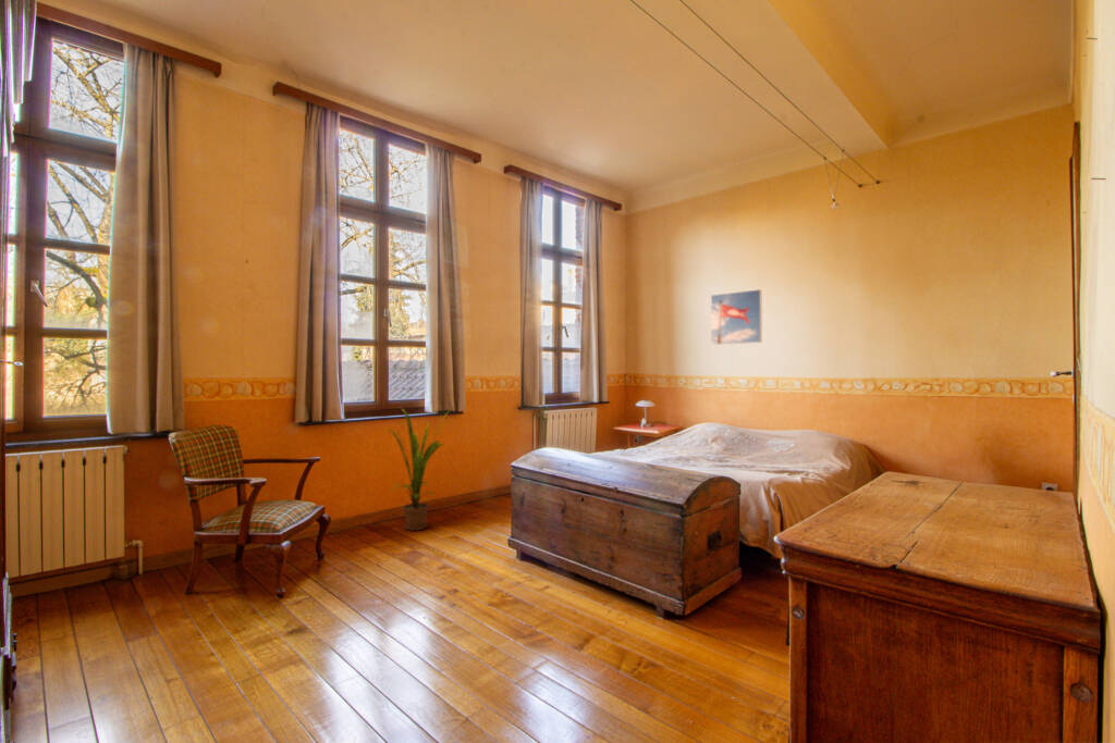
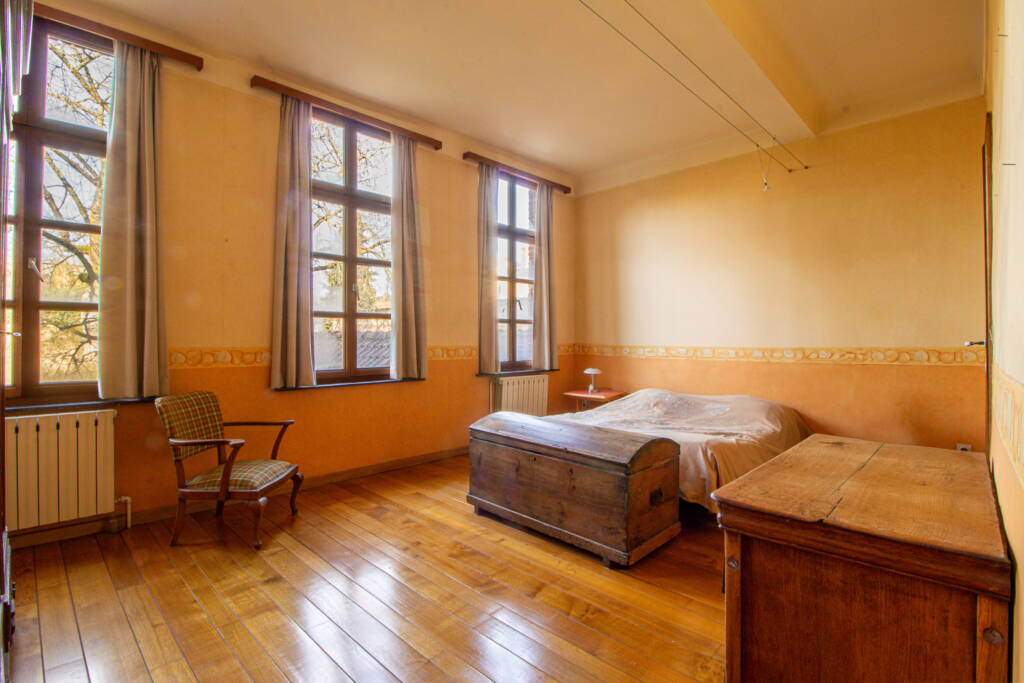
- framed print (735, 318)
- house plant (409, 469)
